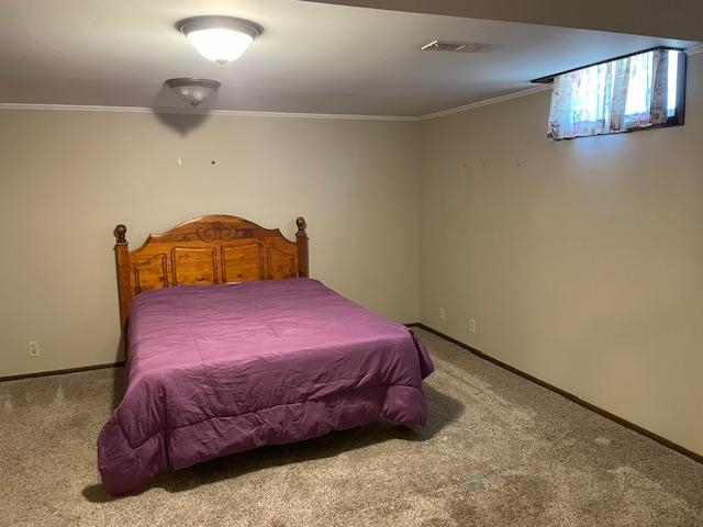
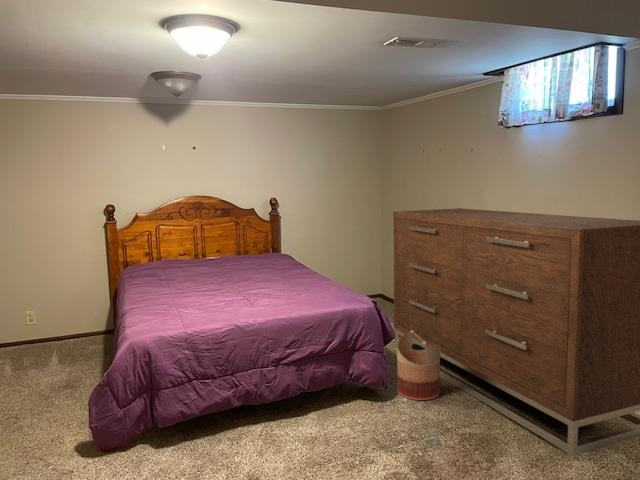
+ dresser (499, 301)
+ basket (418, 364)
